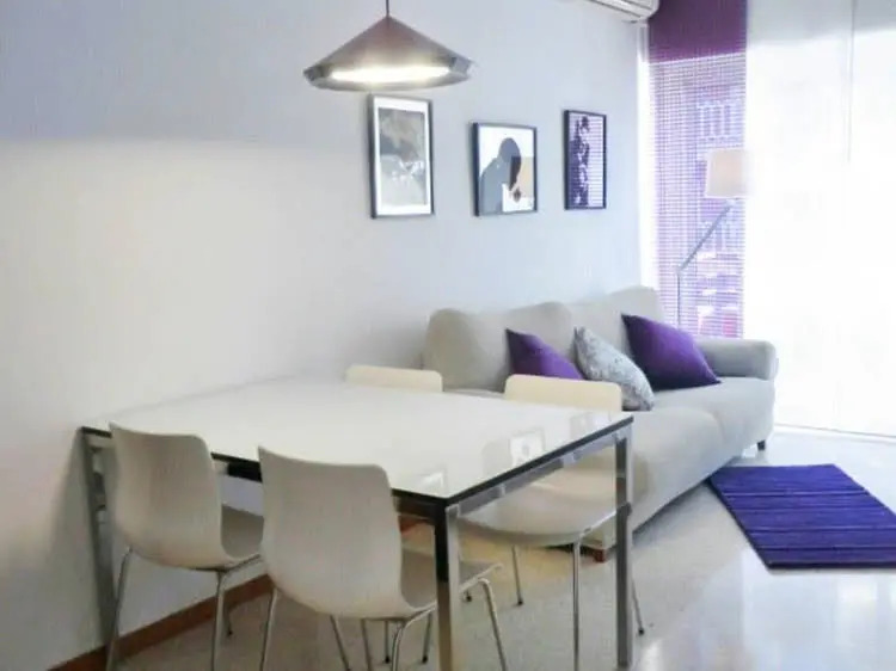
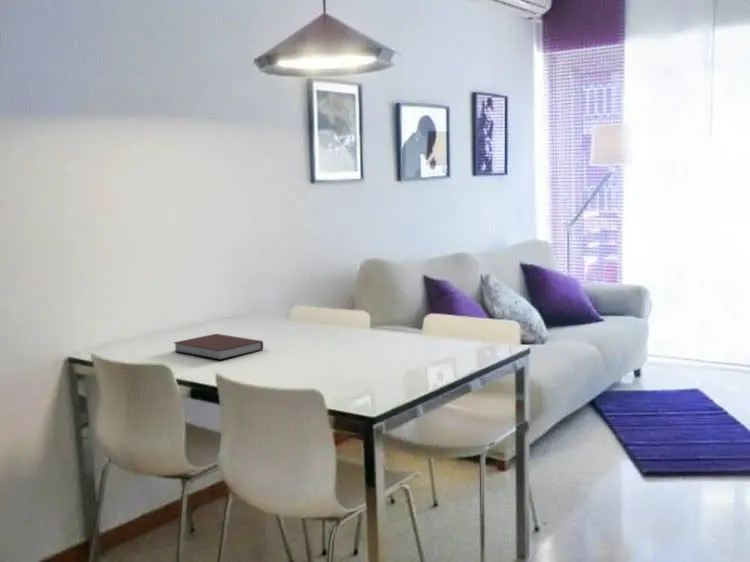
+ notebook (218, 346)
